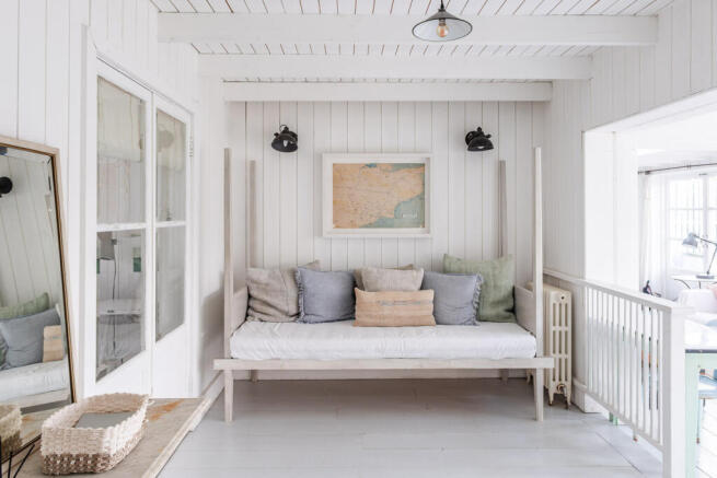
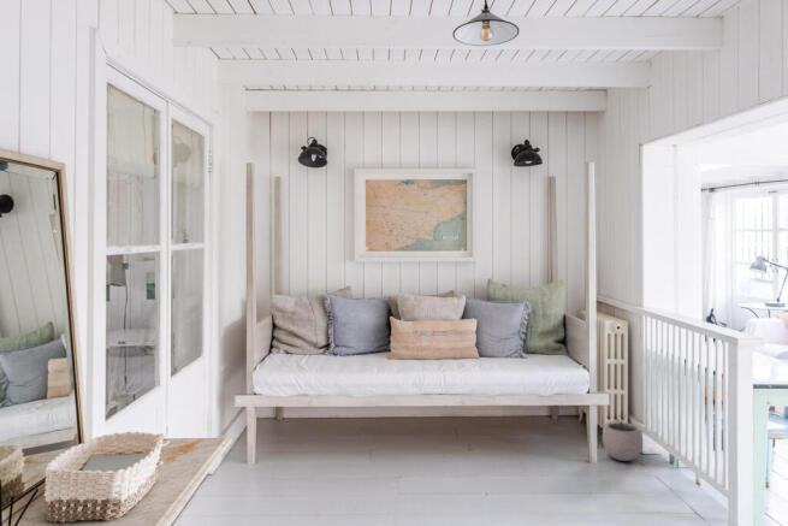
+ plant pot (622, 435)
